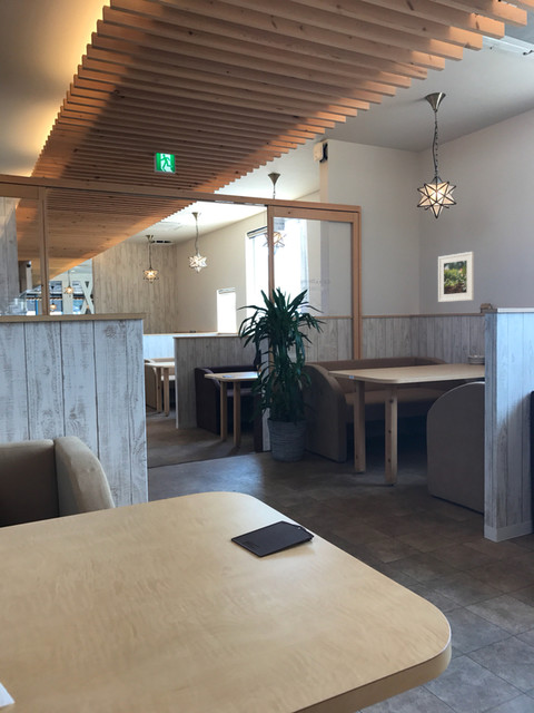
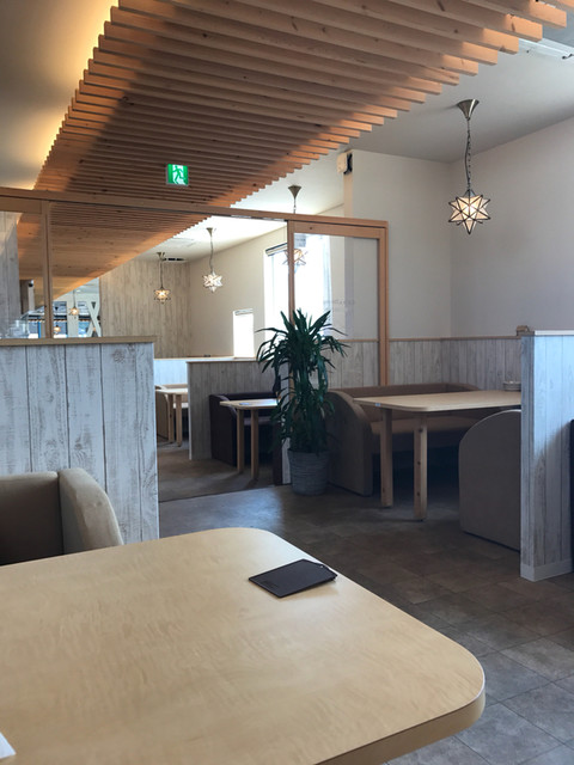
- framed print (455, 277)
